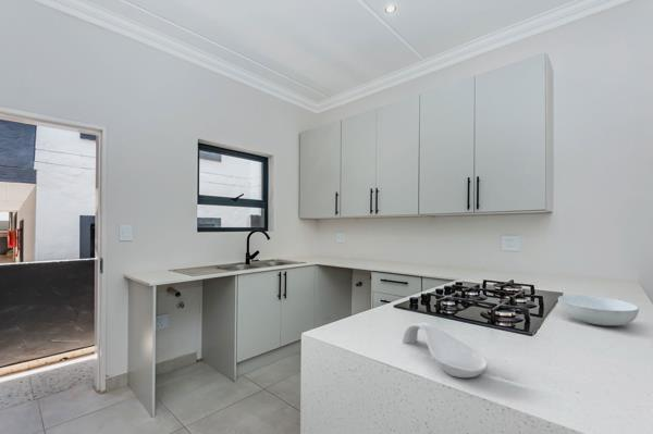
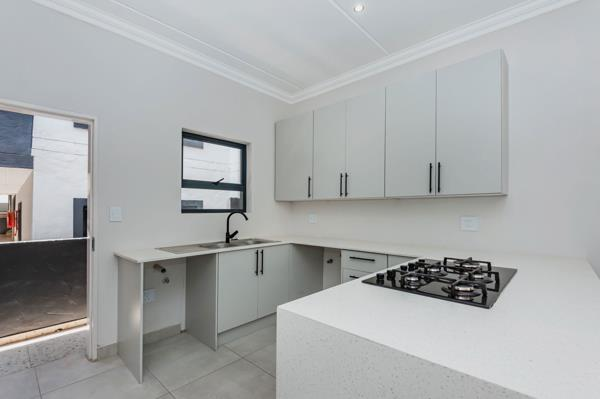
- serving bowl (595, 311)
- spoon rest (439, 346)
